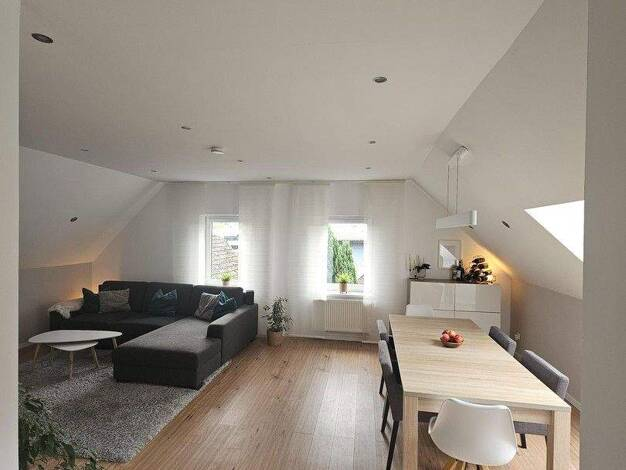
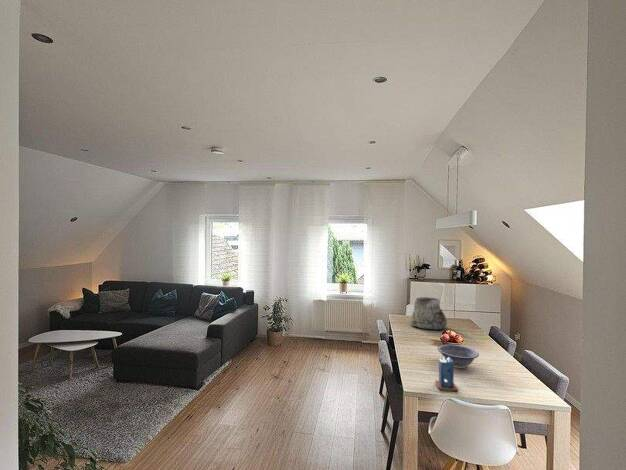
+ decorative bowl (457, 357)
+ vase (427, 312)
+ candle (446, 371)
